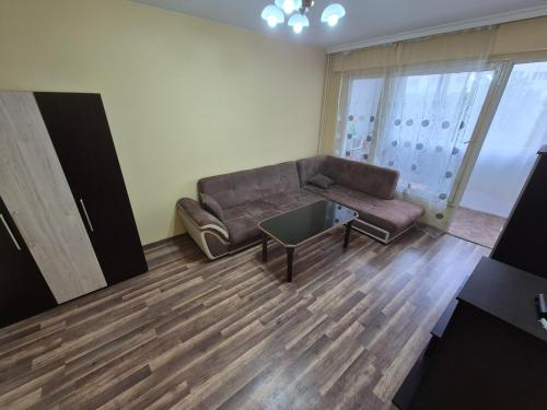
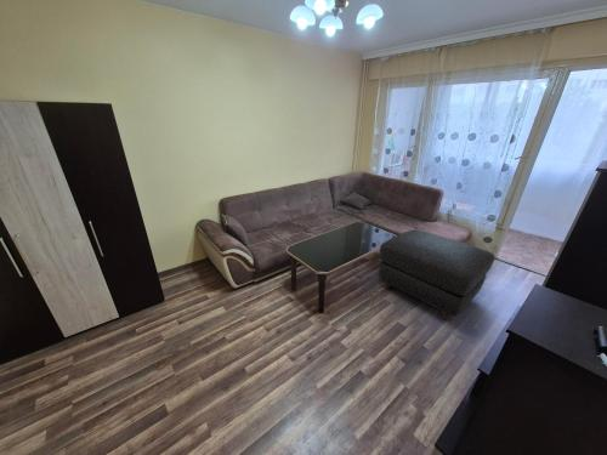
+ ottoman (431, 267)
